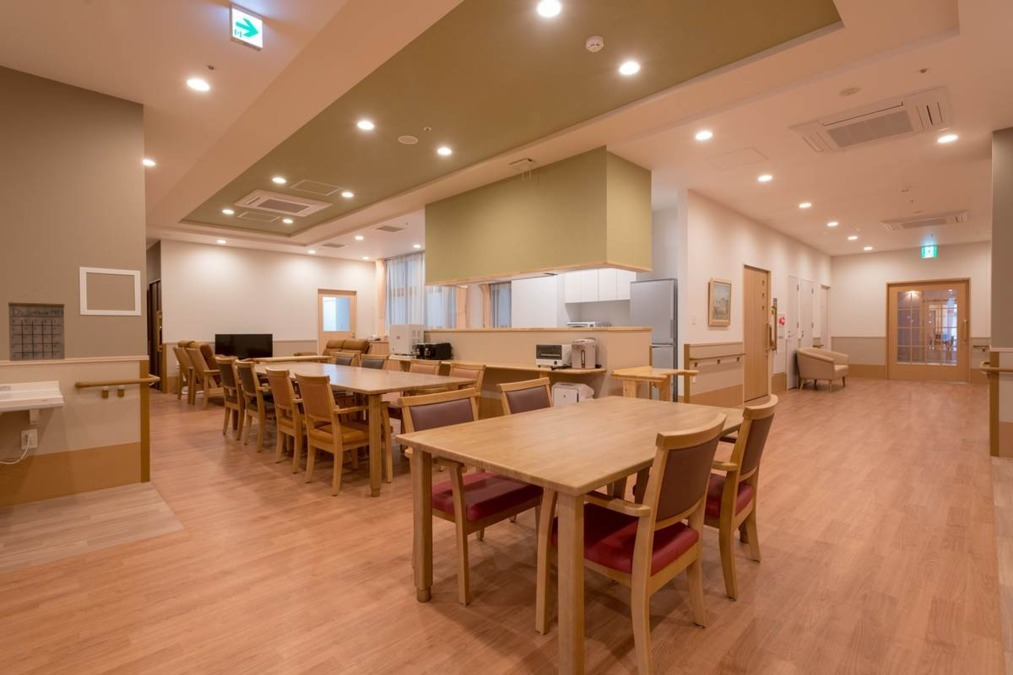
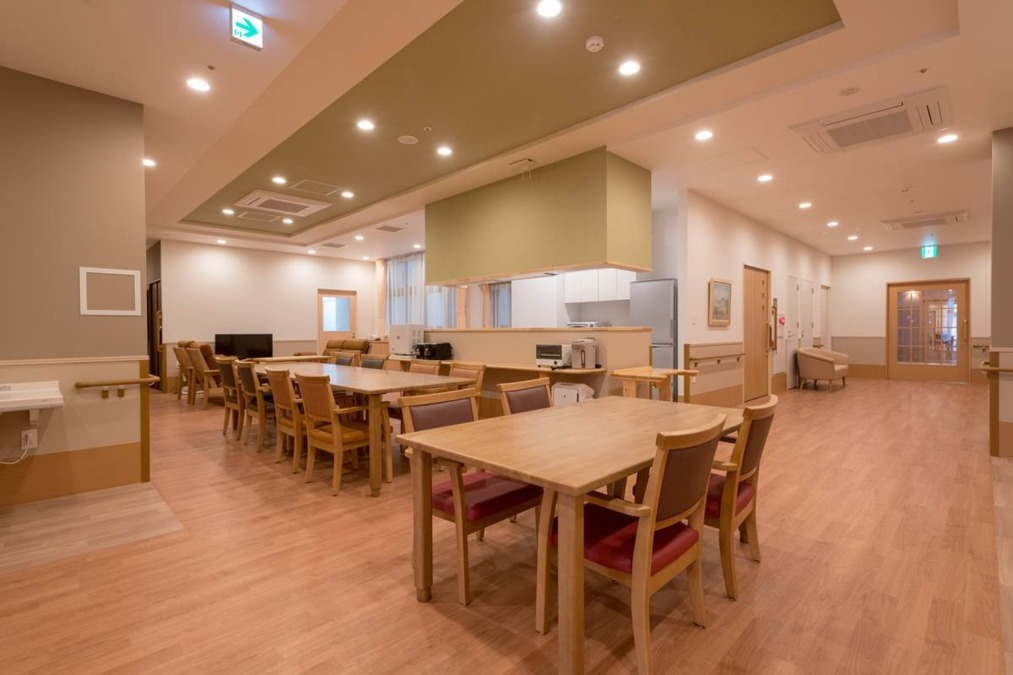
- calendar (37, 325)
